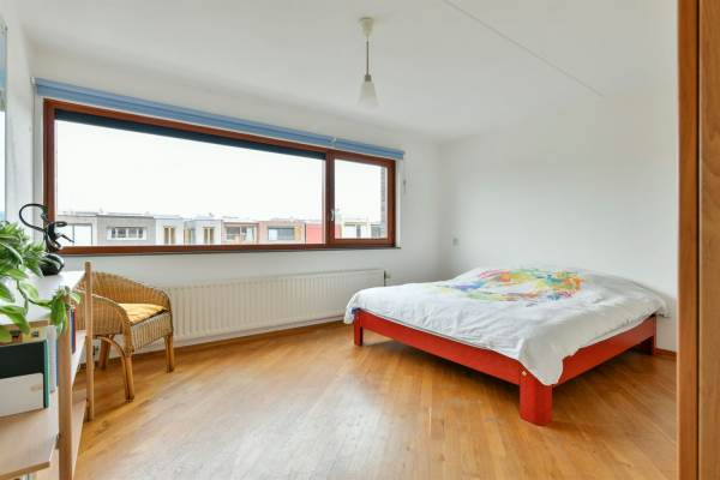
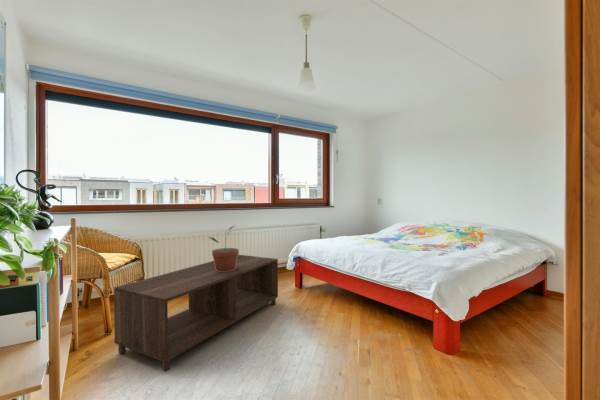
+ potted plant (225, 247)
+ coffee table (211, 297)
